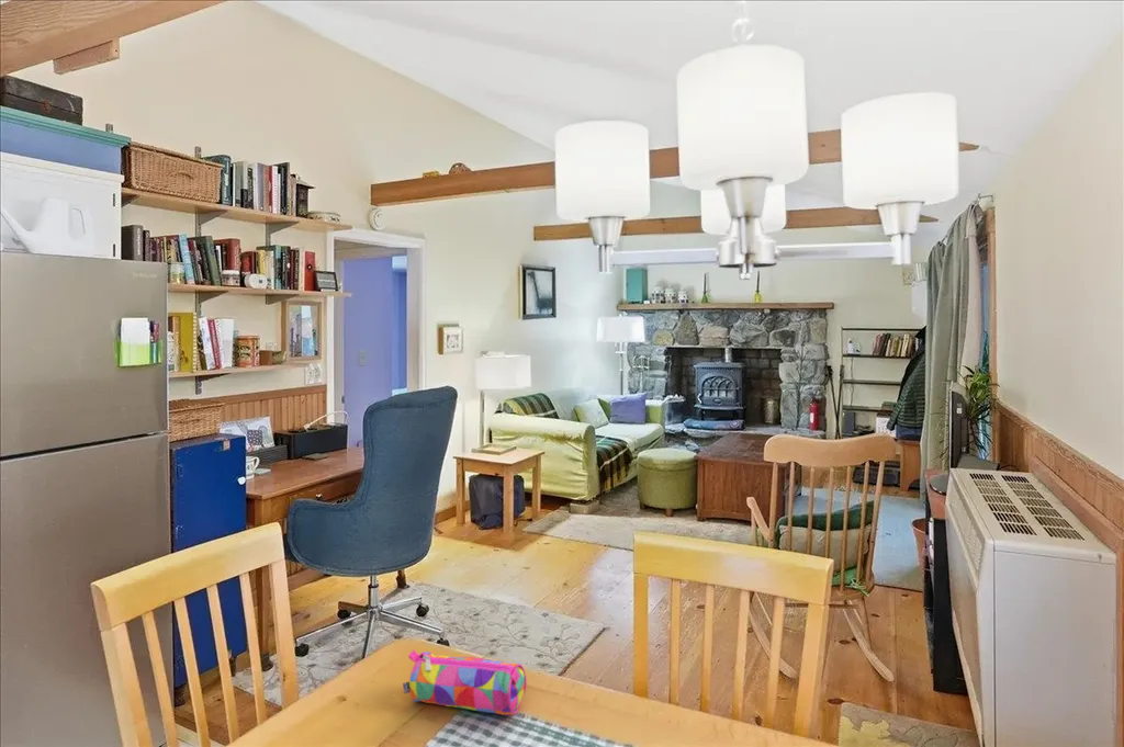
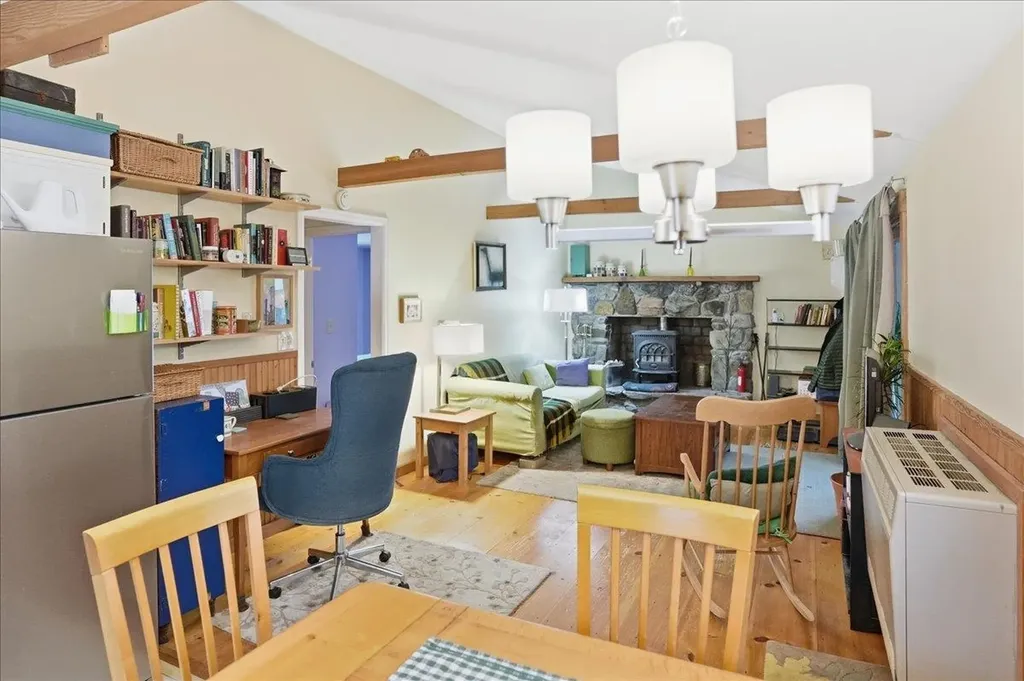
- pencil case (465, 680)
